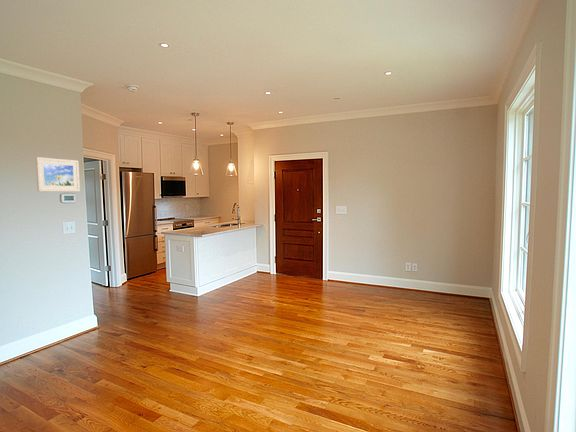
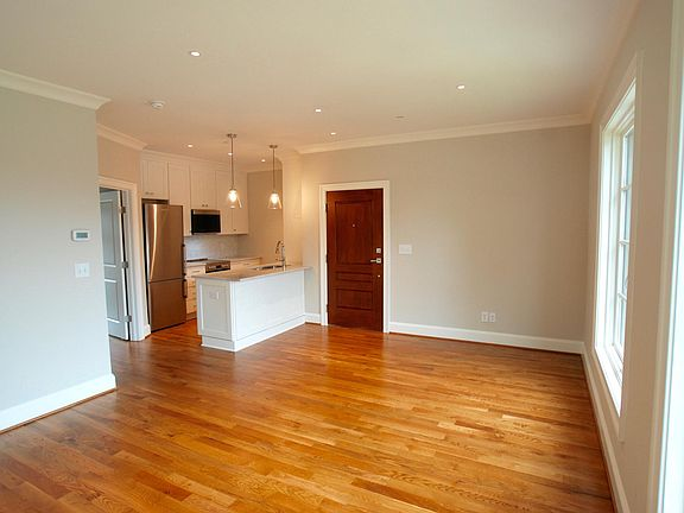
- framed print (58, 175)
